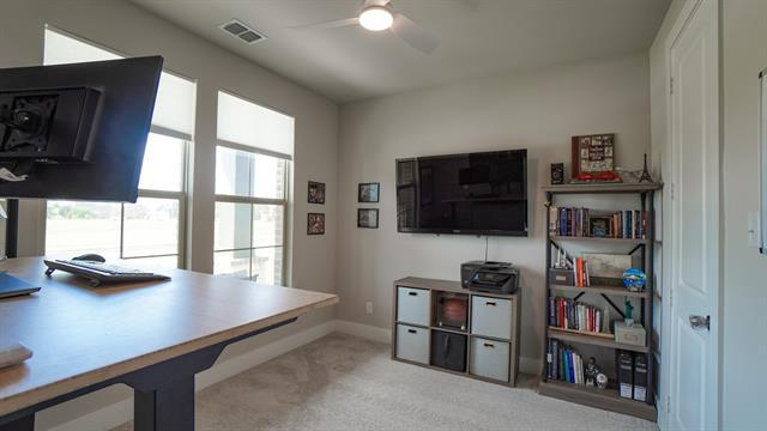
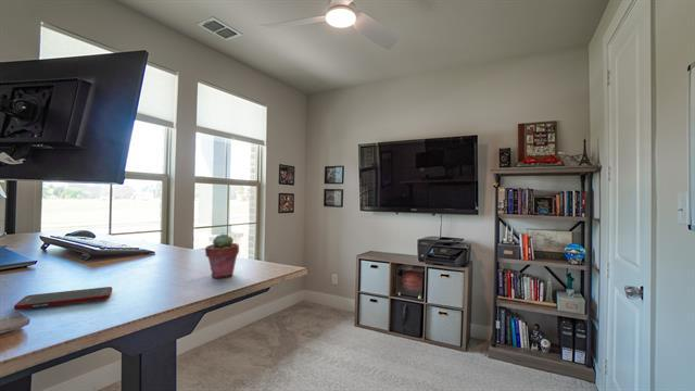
+ cell phone (67, 297)
+ potted succulent (222, 253)
